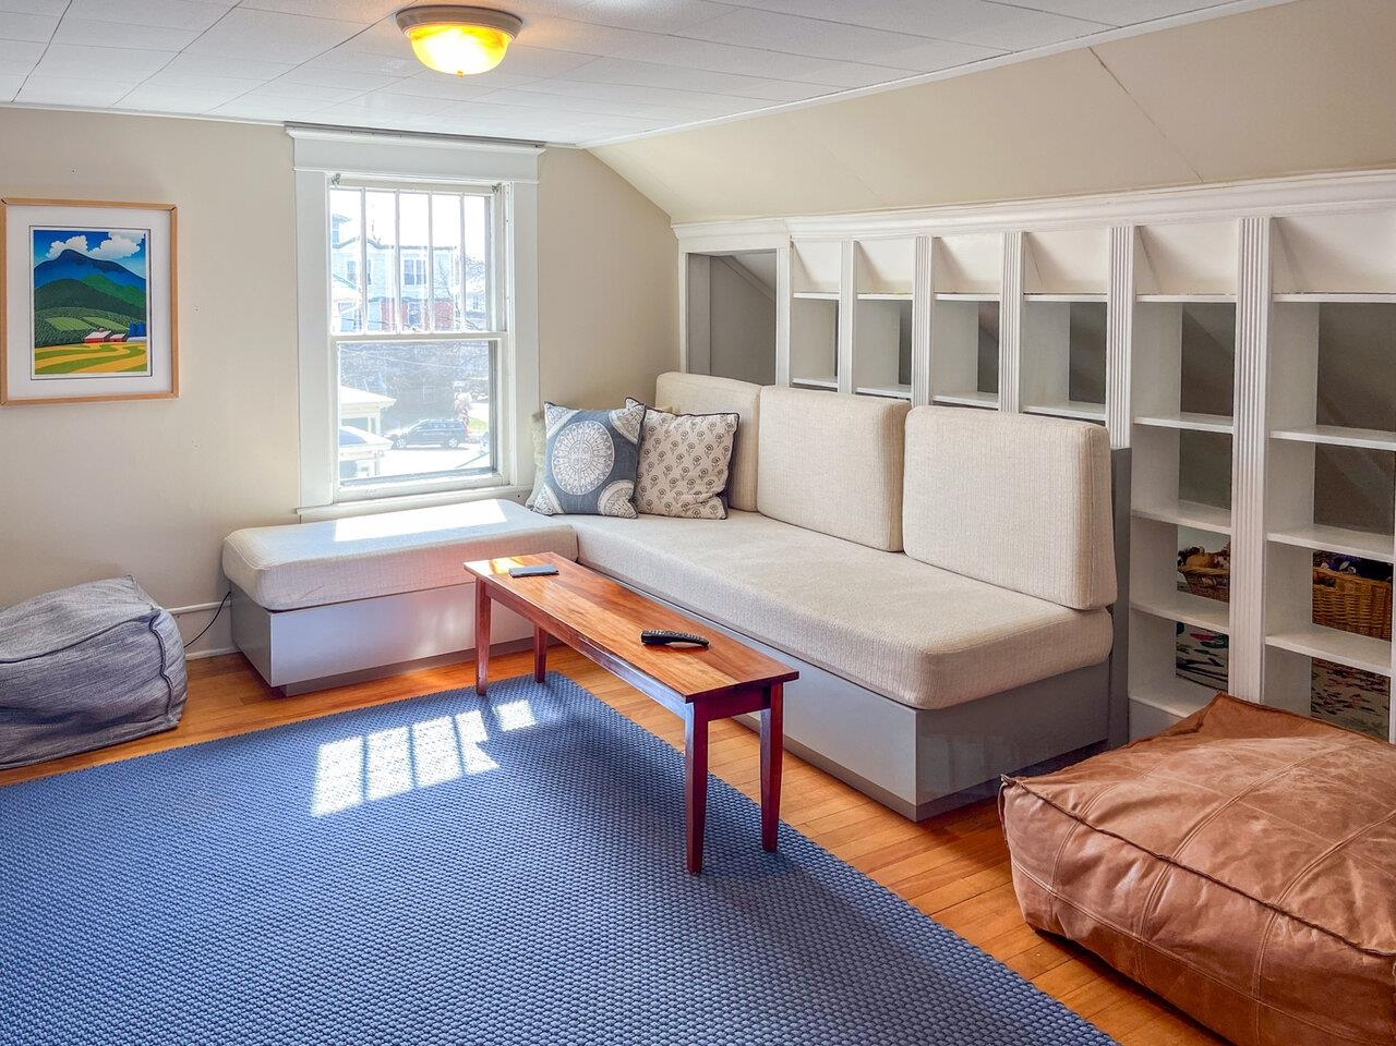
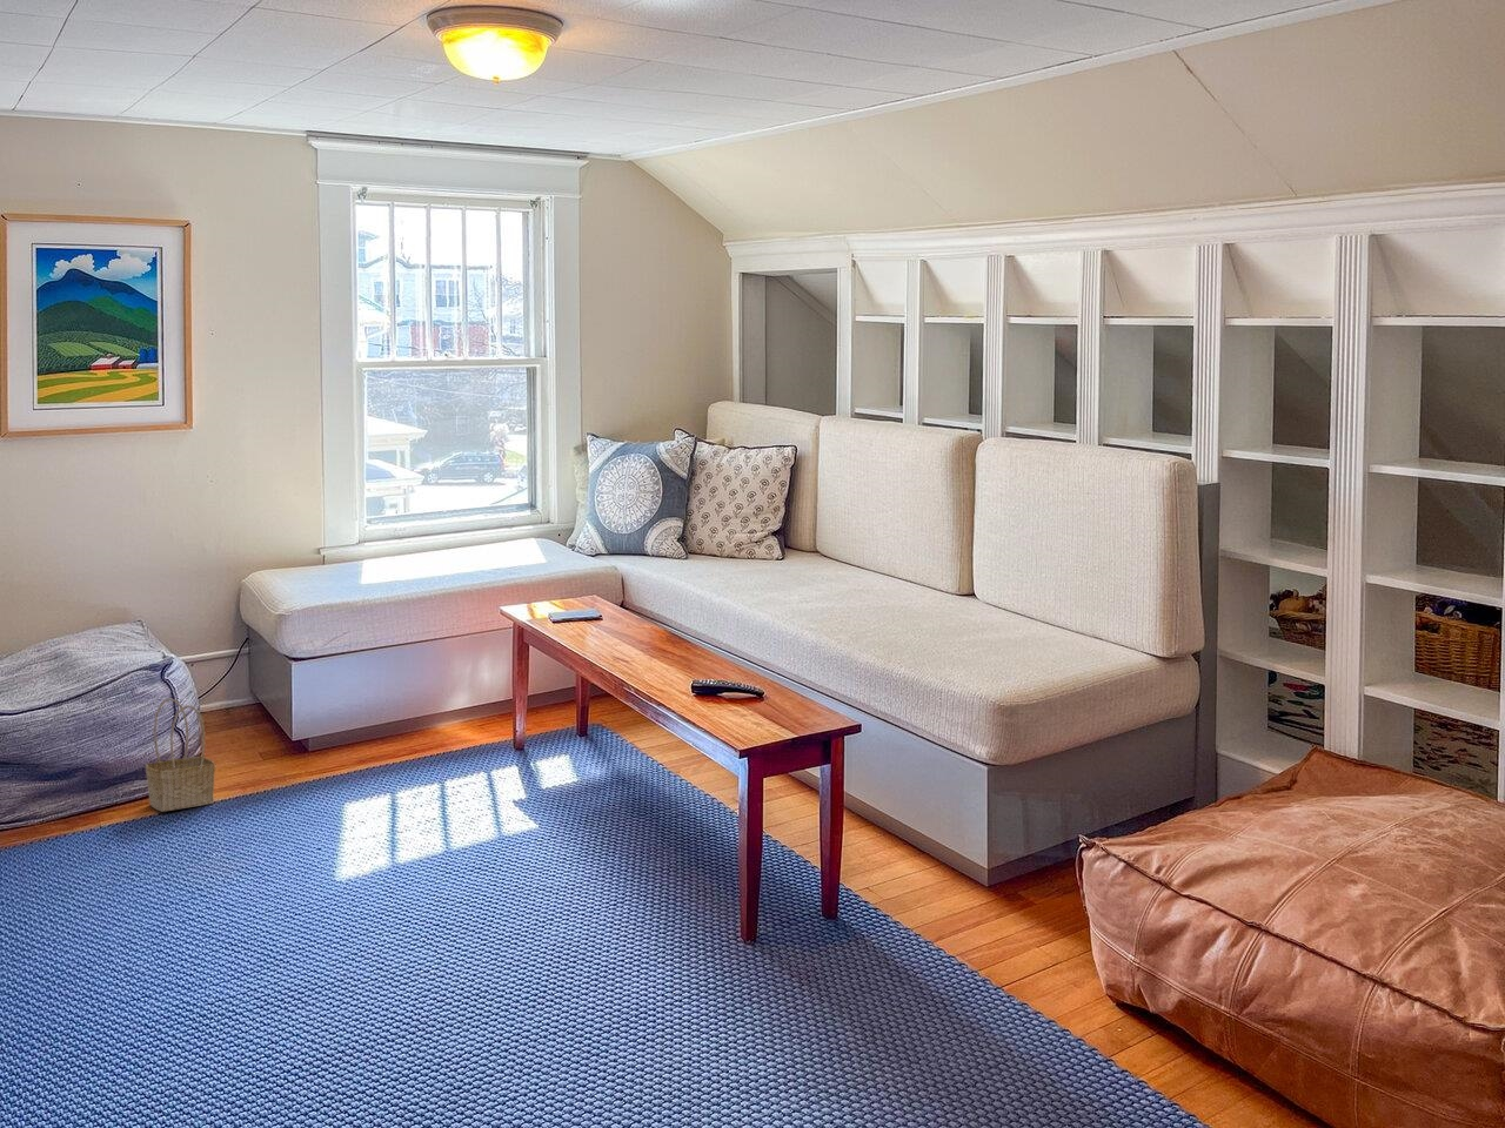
+ basket (185, 752)
